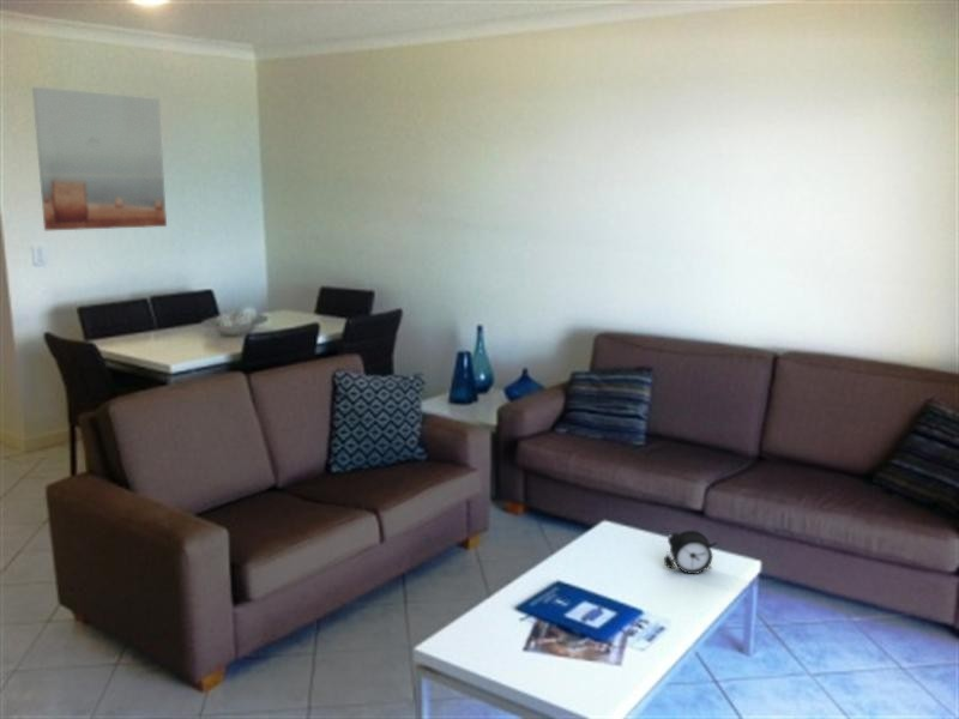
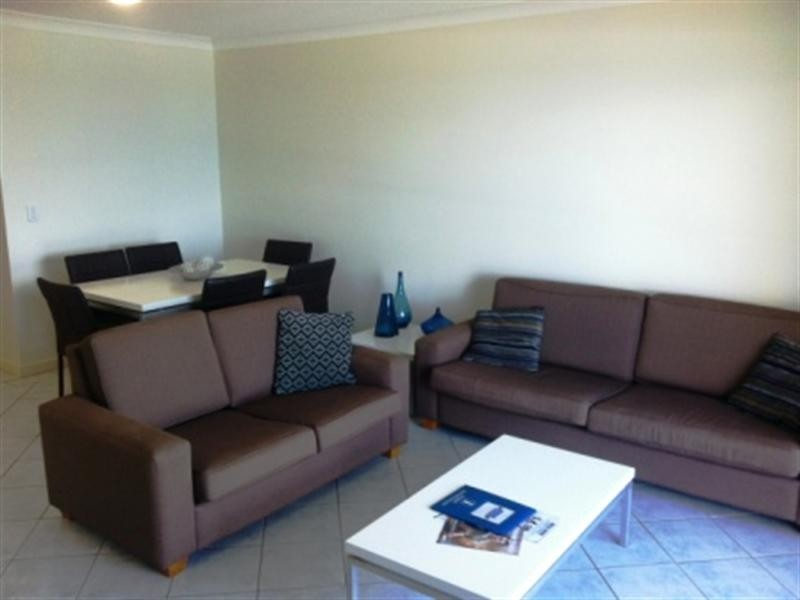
- wall art (103, 162)
- alarm clock (689, 551)
